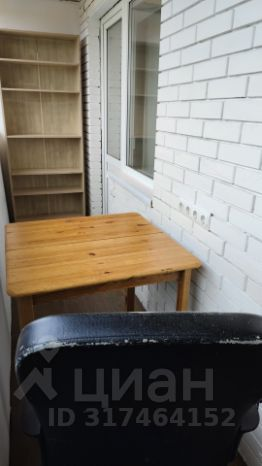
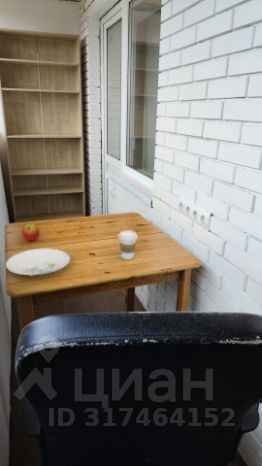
+ plate (39, 264)
+ apple (30, 232)
+ coffee cup (127, 245)
